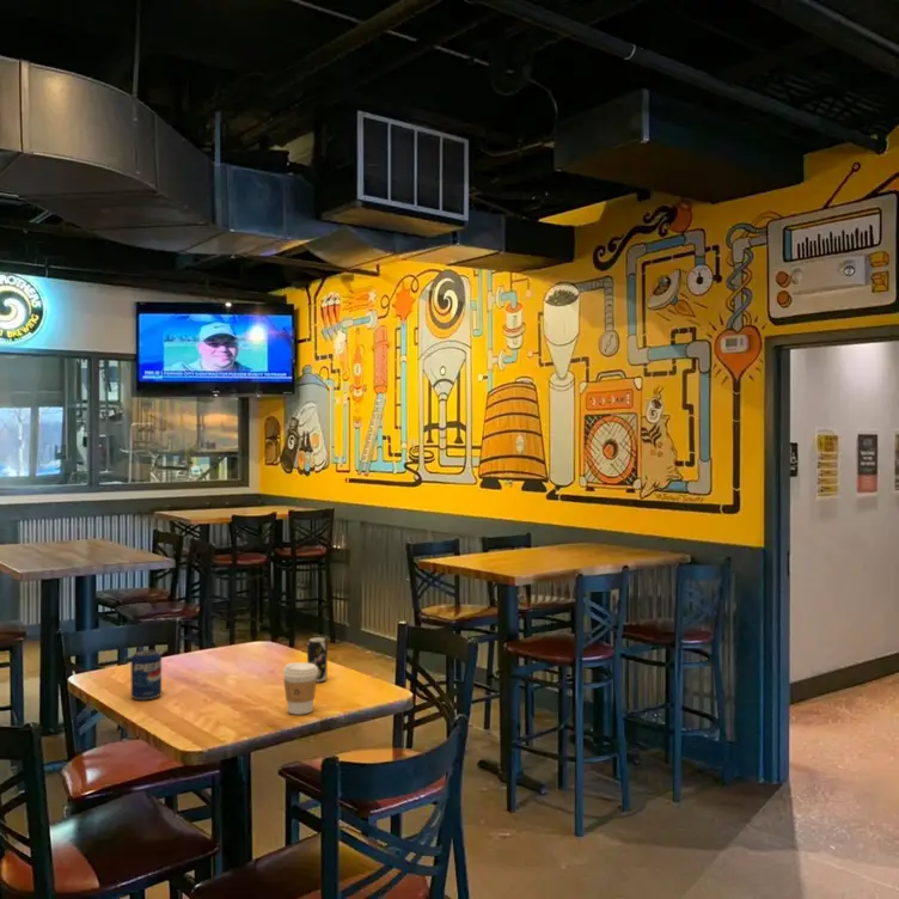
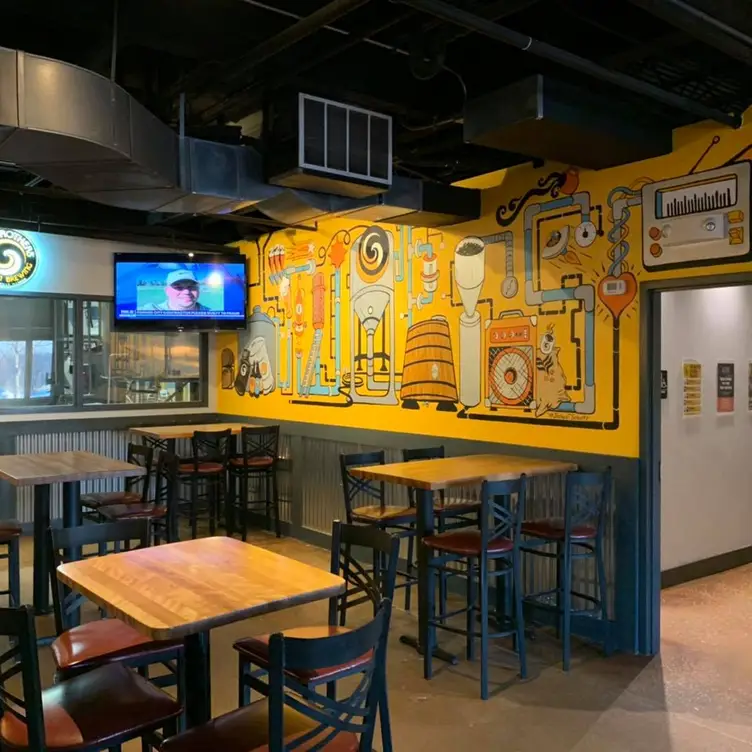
- beverage can (146, 674)
- beverage can (317, 659)
- coffee cup (300, 687)
